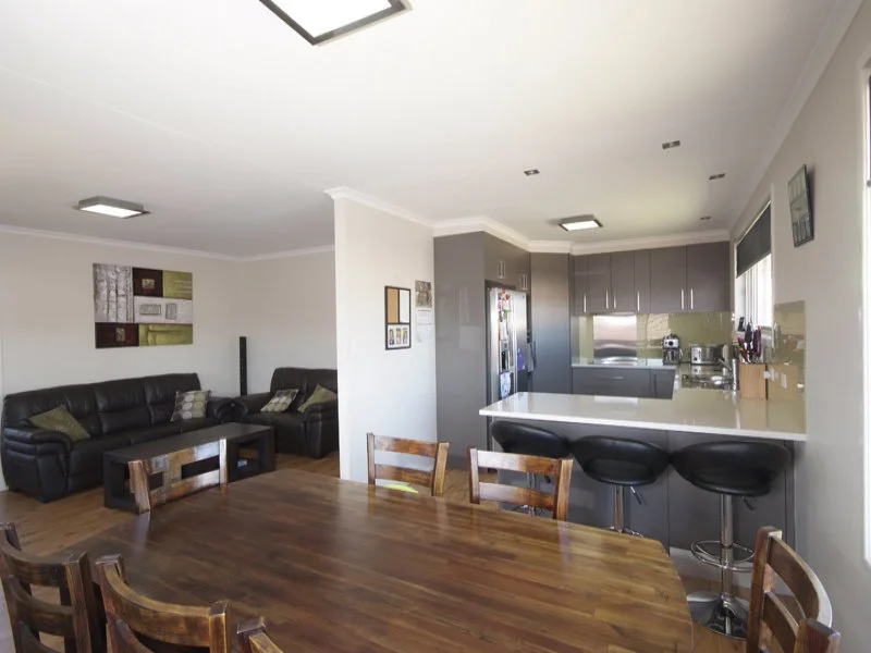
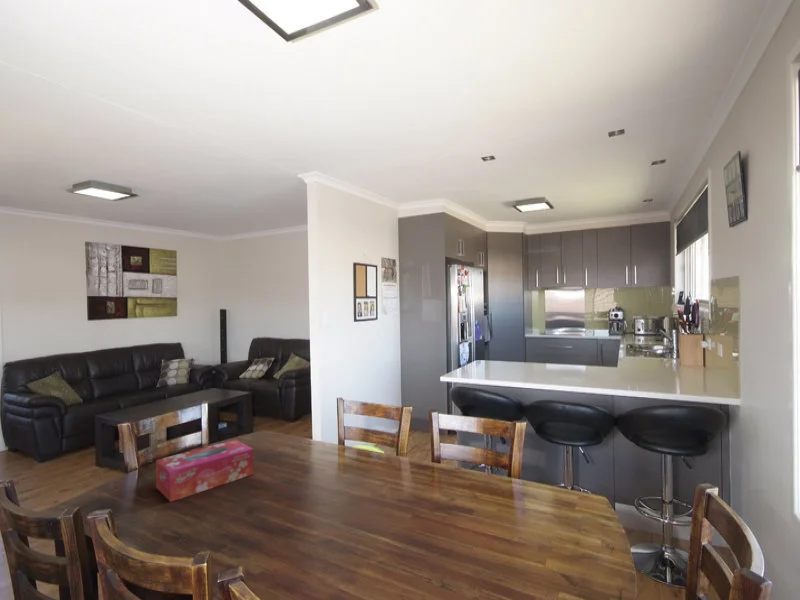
+ tissue box (206, 467)
